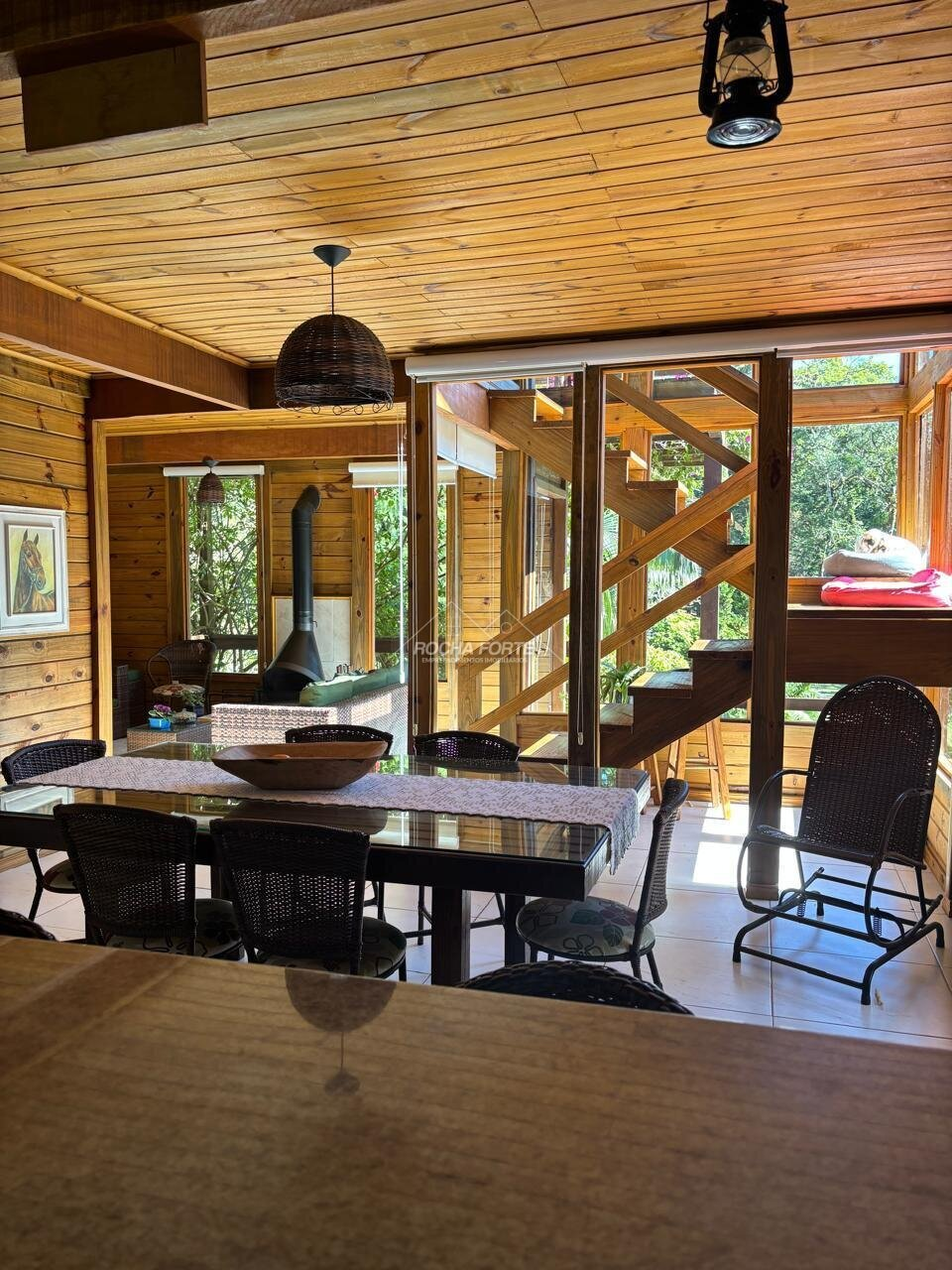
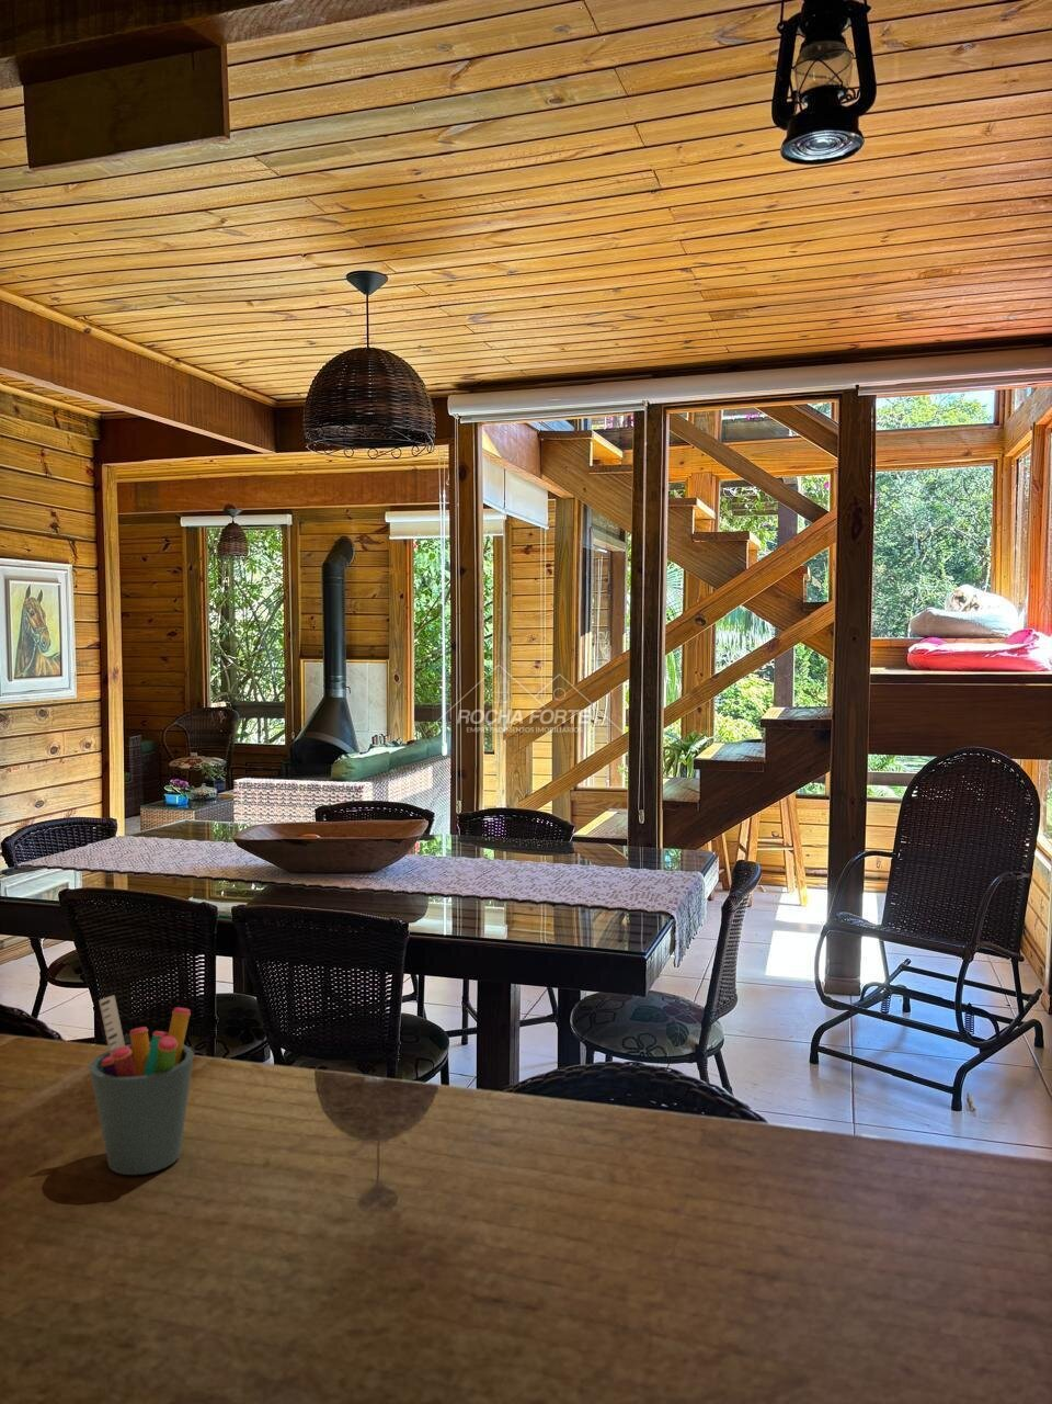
+ pen holder (144, 1081)
